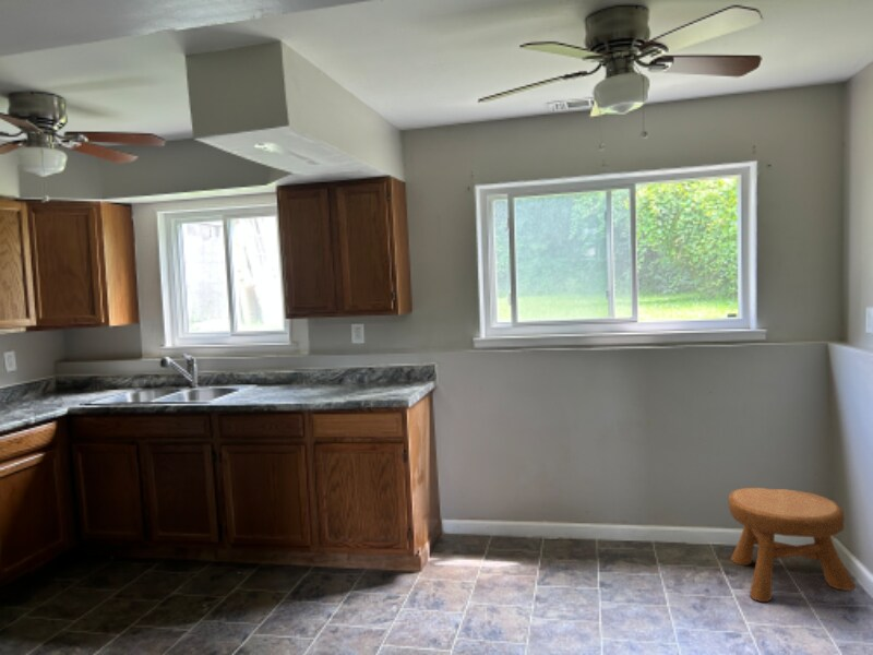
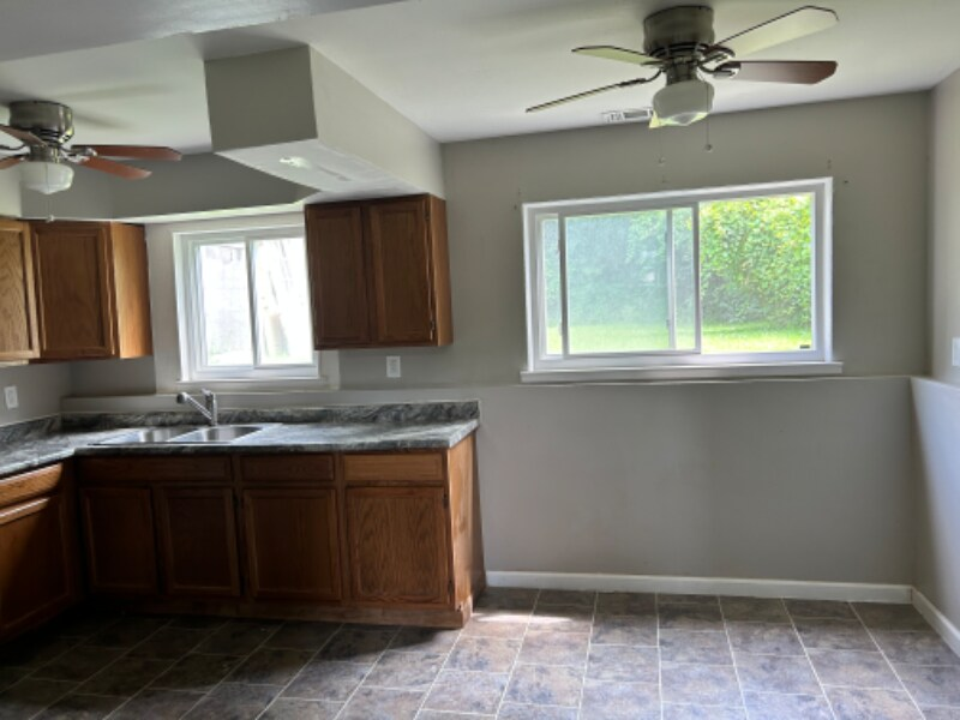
- stool (788, 544)
